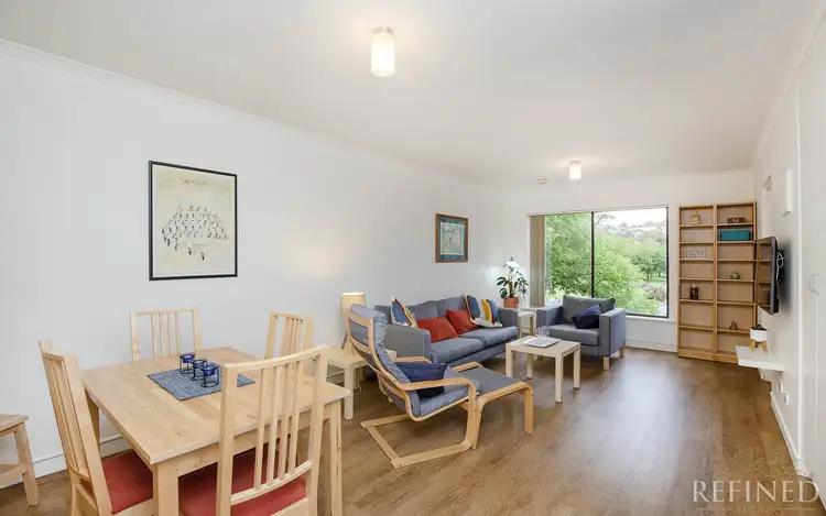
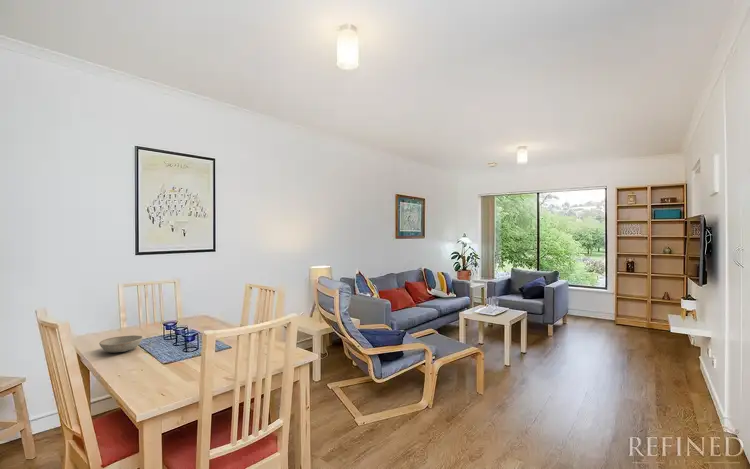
+ bowl (121, 344)
